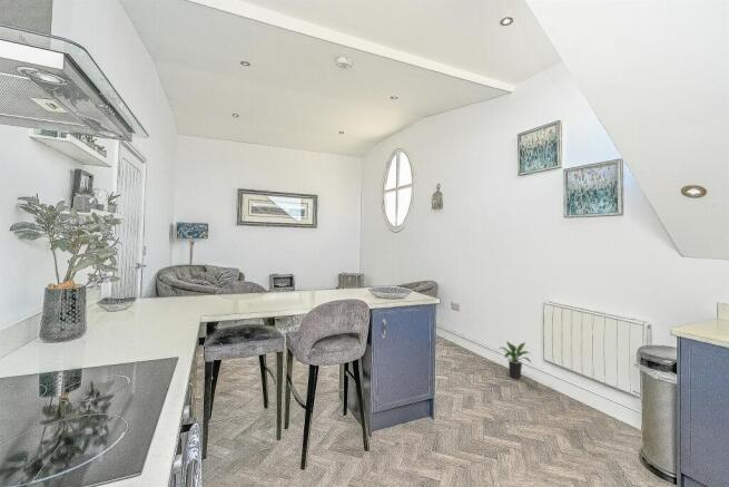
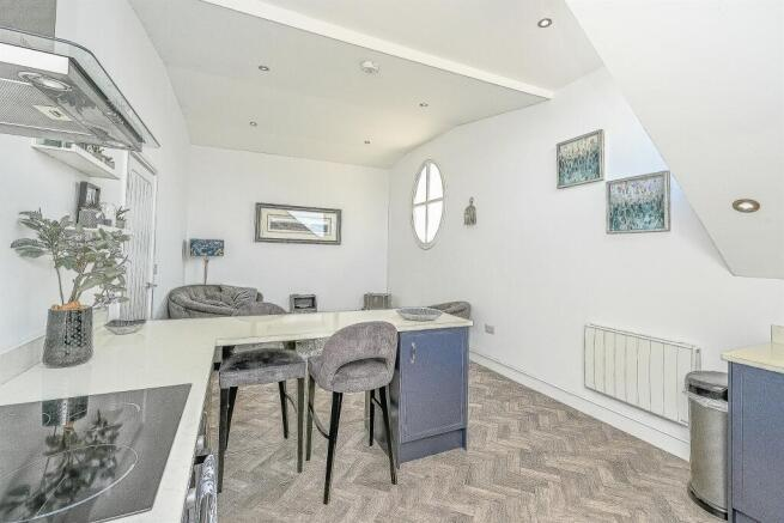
- potted plant (514, 359)
